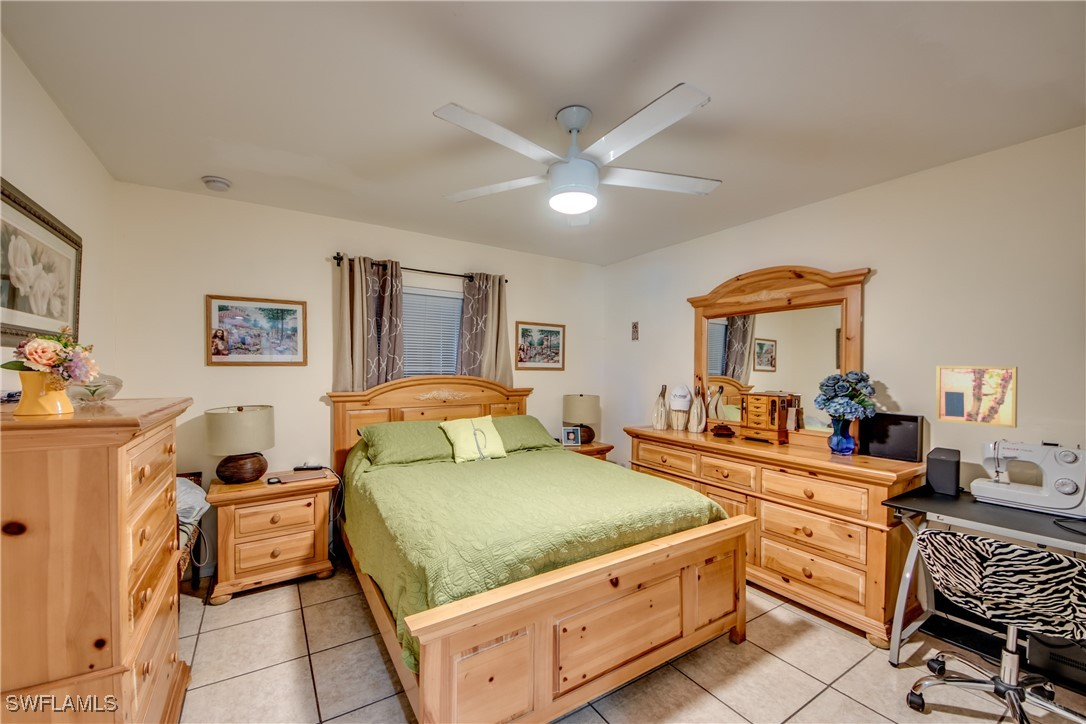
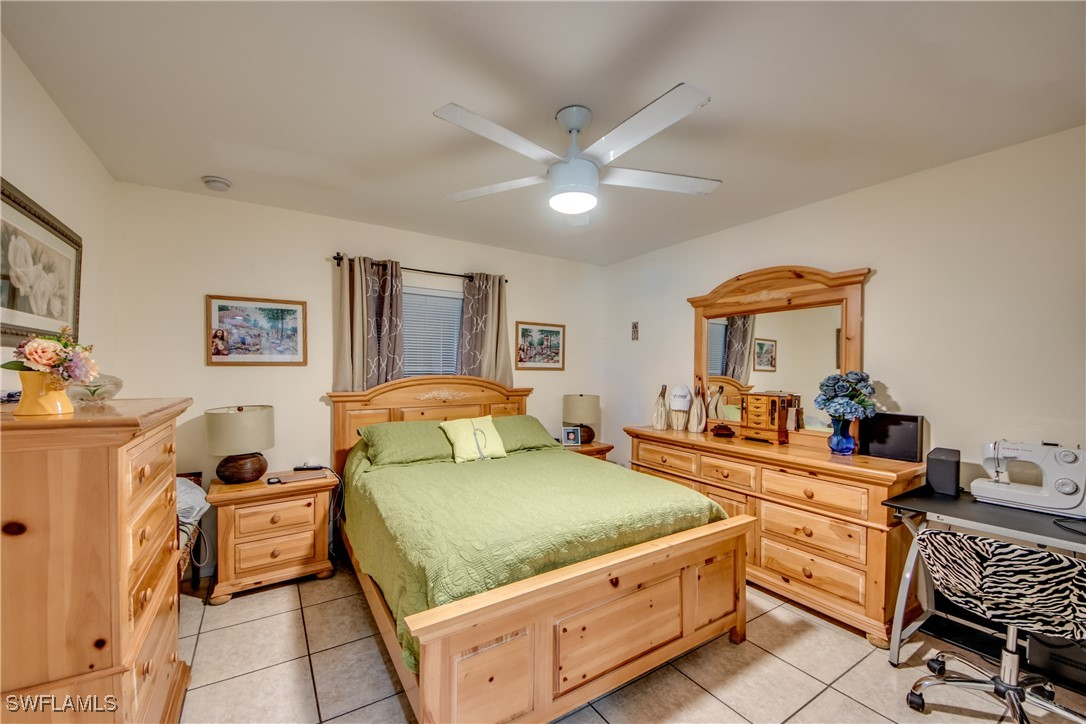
- wall art (974, 395)
